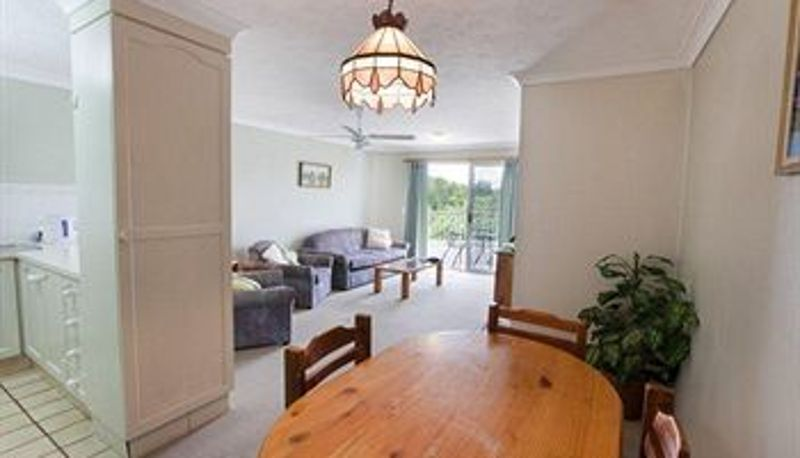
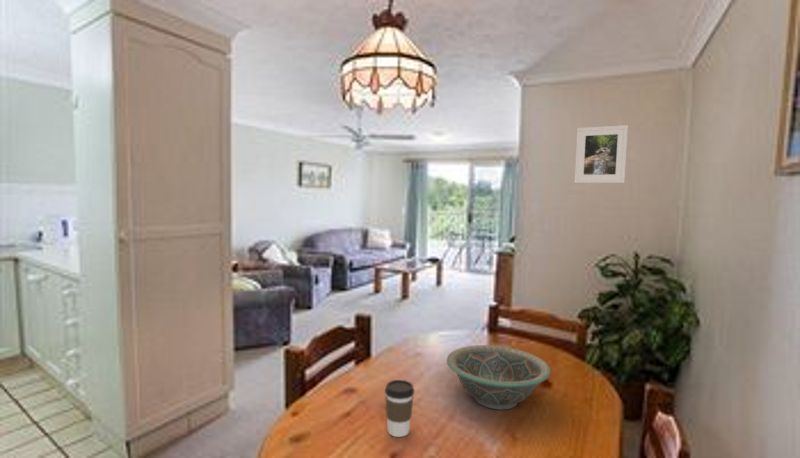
+ decorative bowl (496, 380)
+ coffee cup (399, 408)
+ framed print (600, 154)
